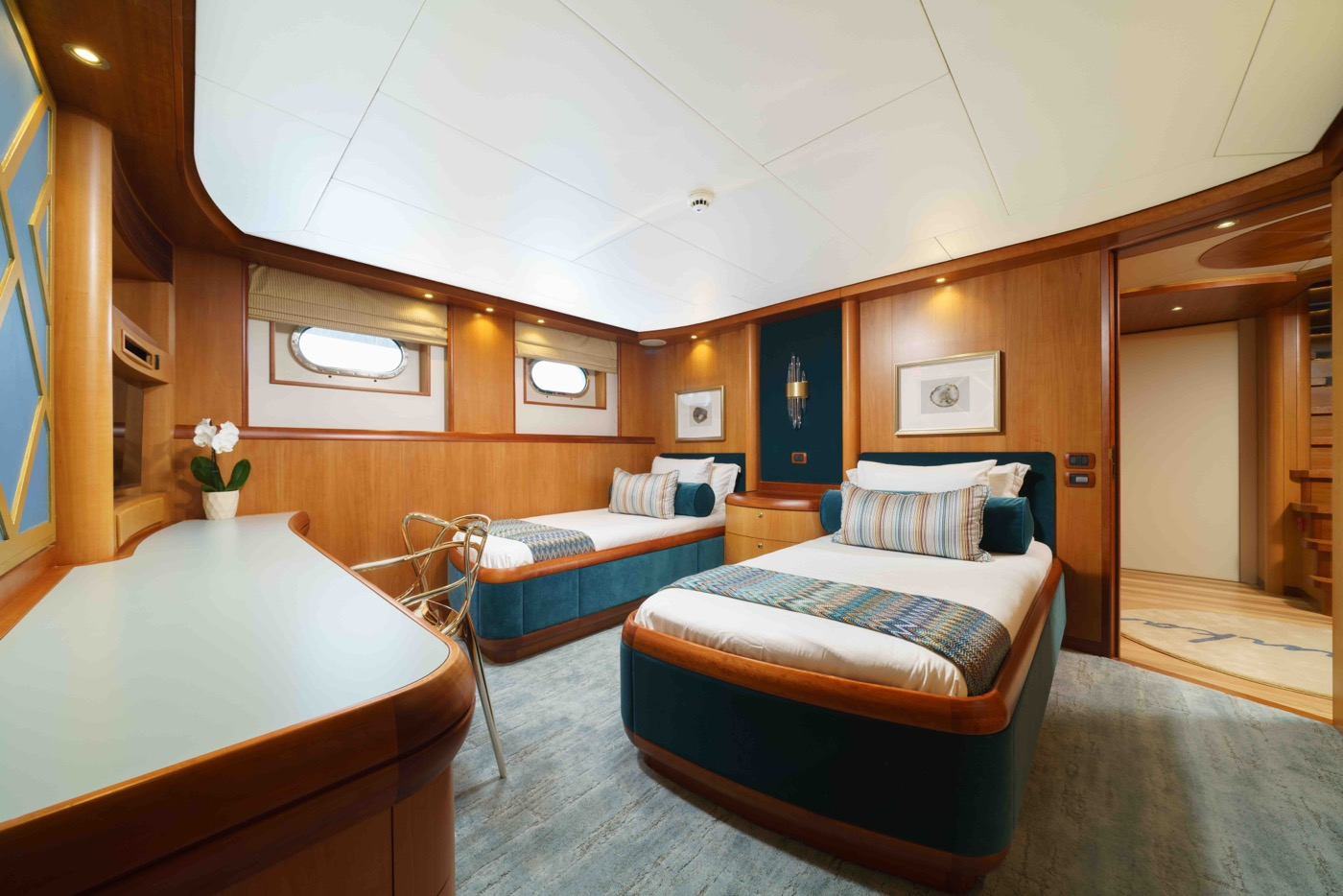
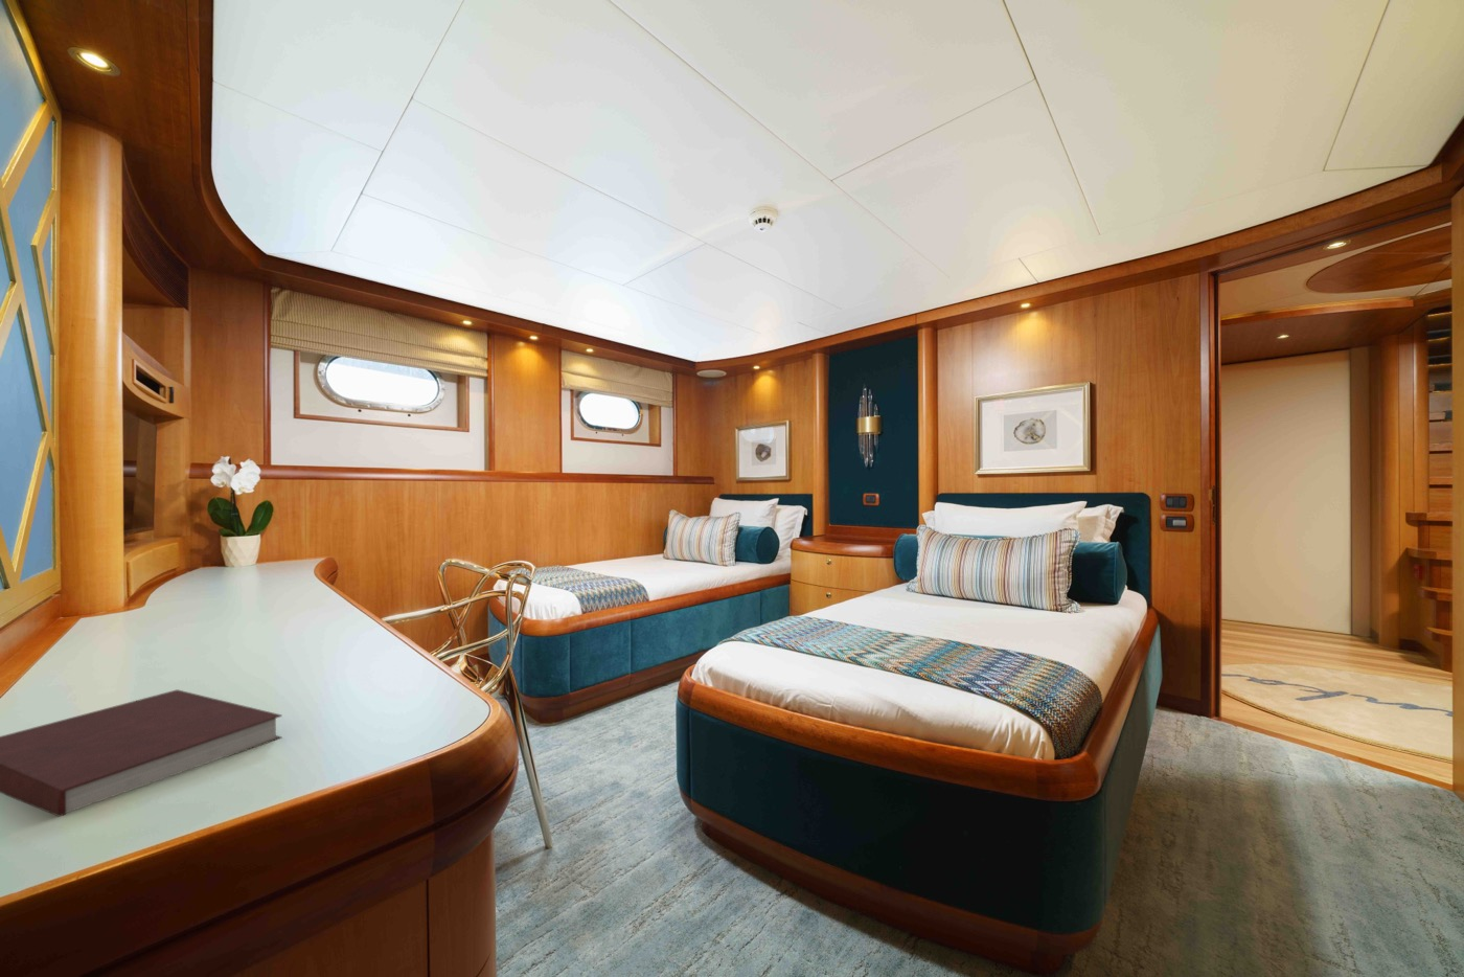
+ notebook (130, 743)
